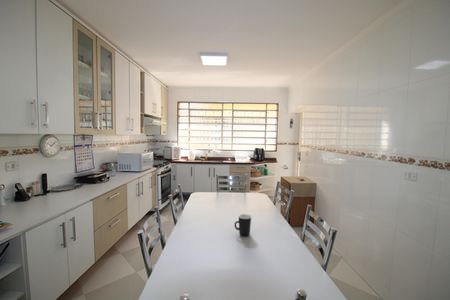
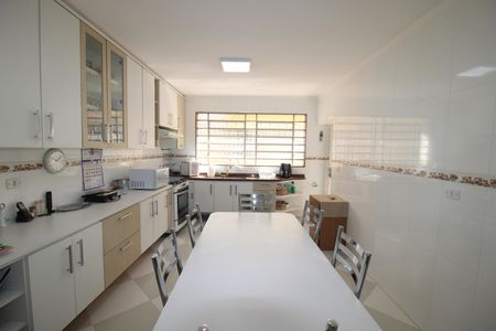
- mug (242, 225)
